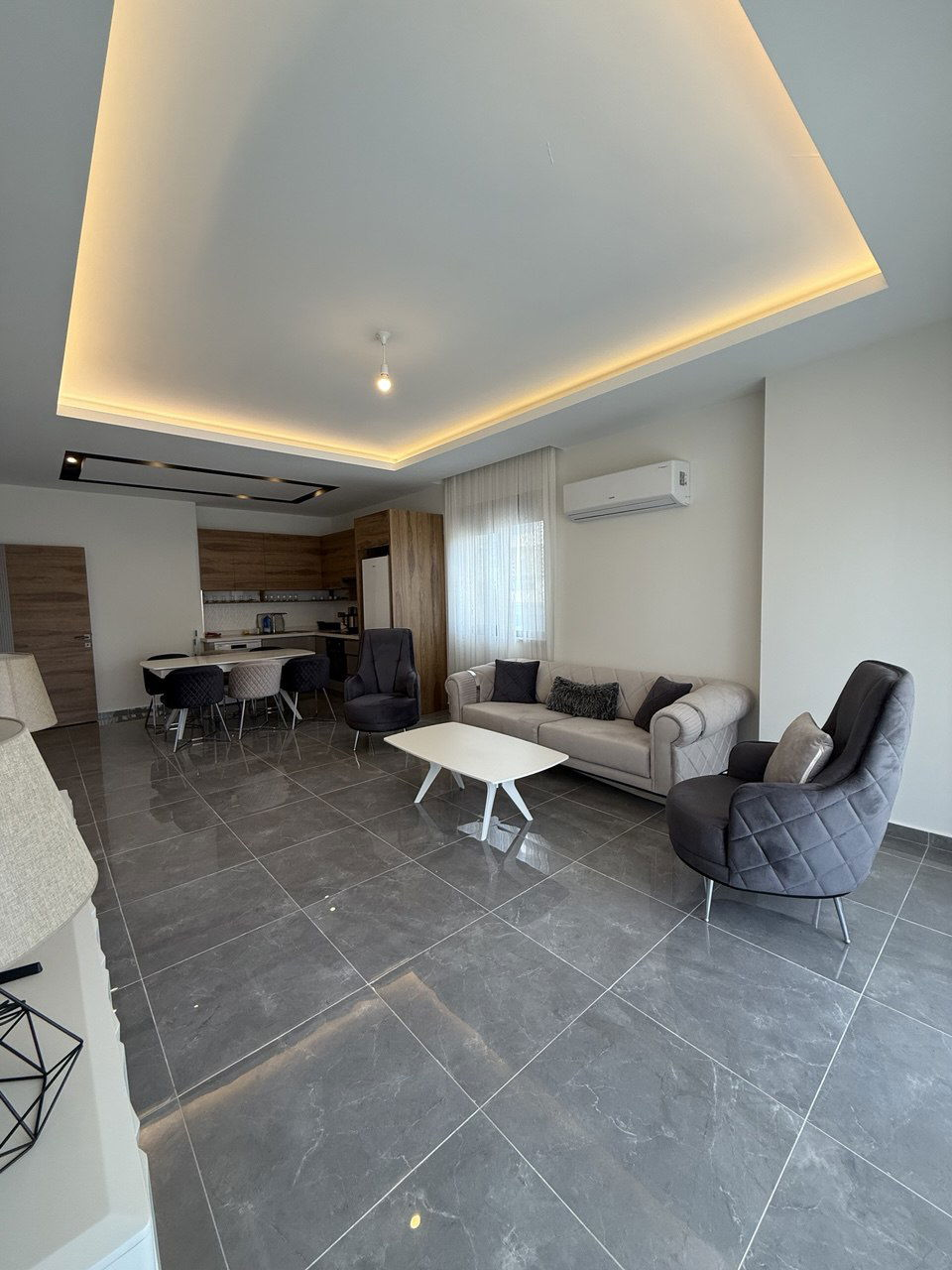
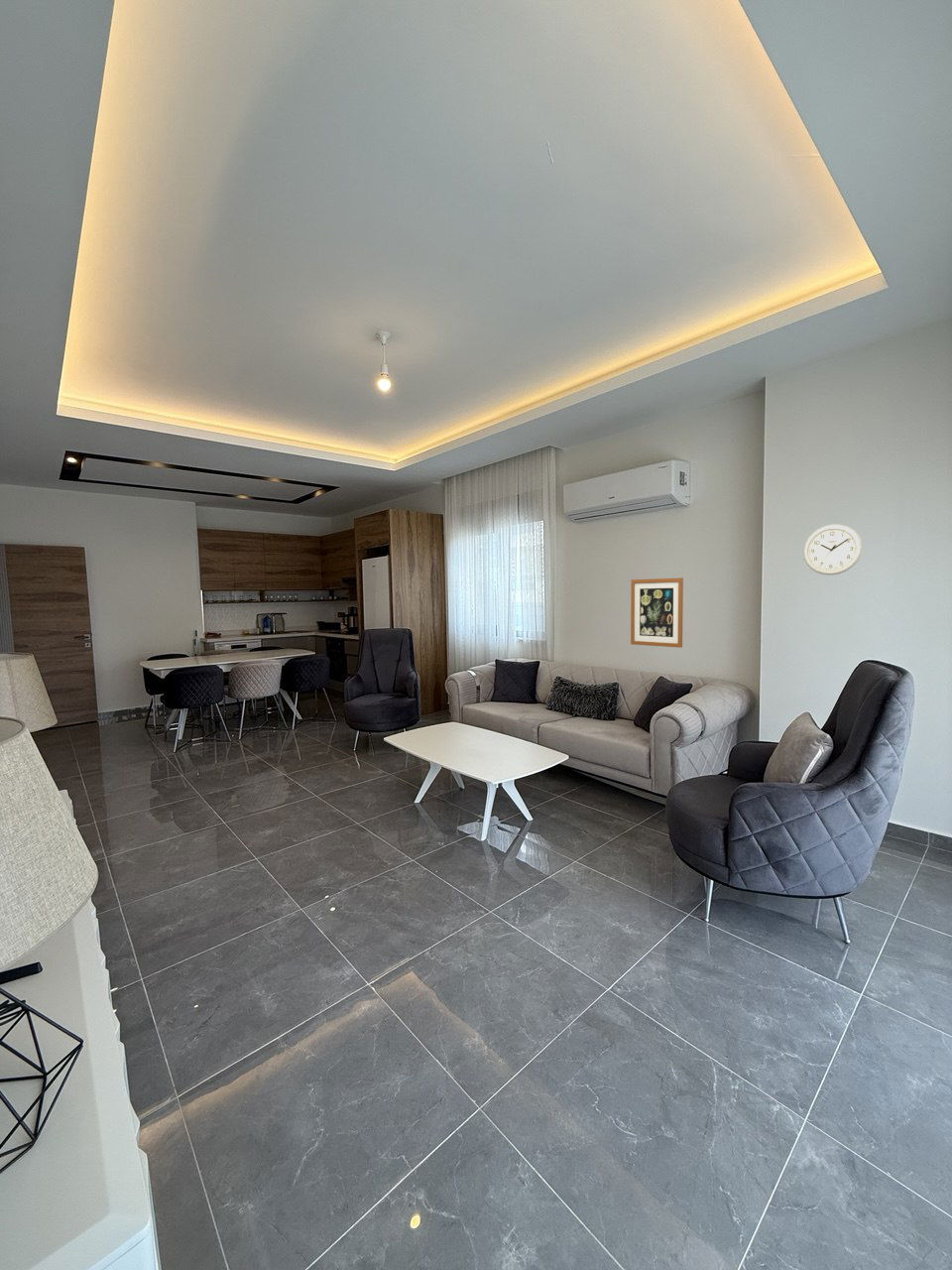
+ wall clock (831, 550)
+ wall art (655, 612)
